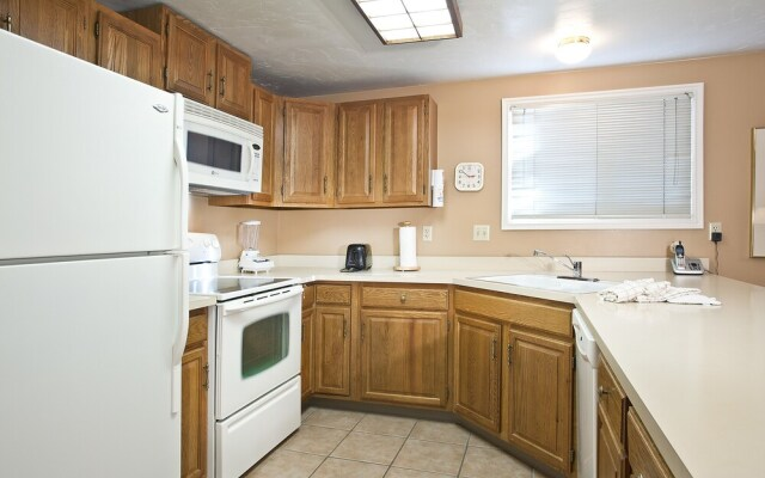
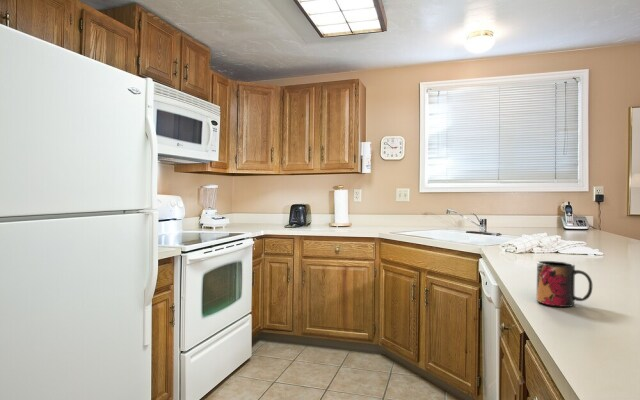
+ mug (563, 283)
